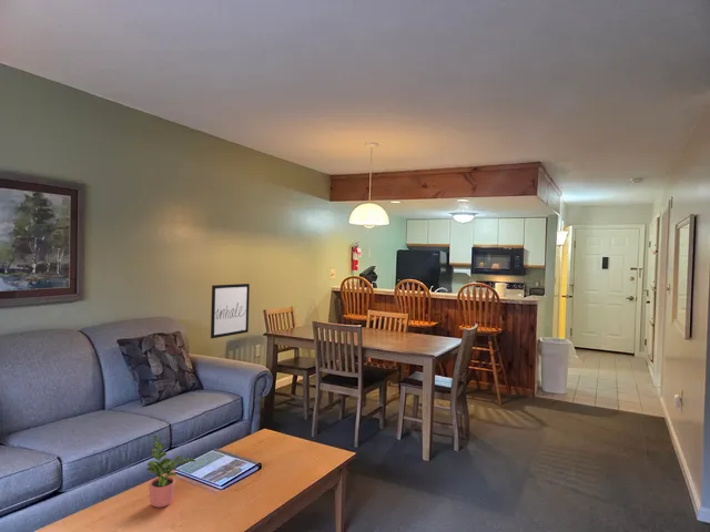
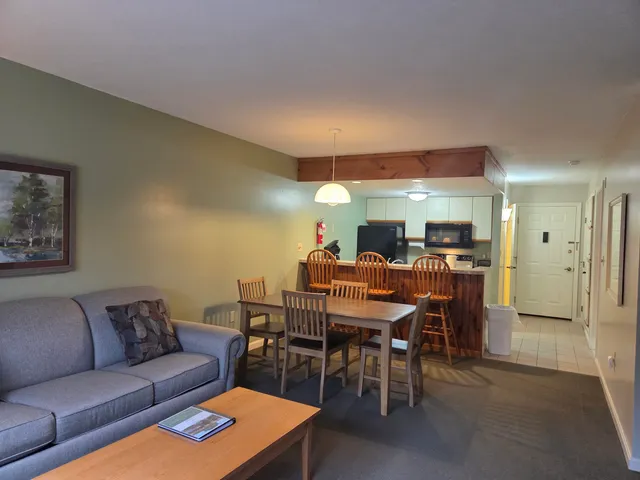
- wall art (231, 309)
- potted plant (171, 470)
